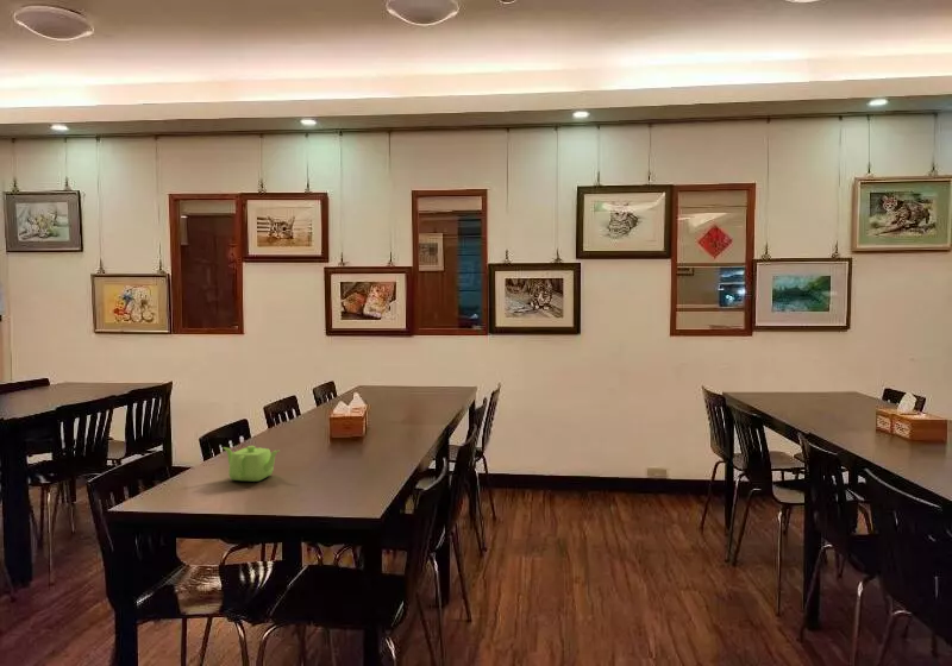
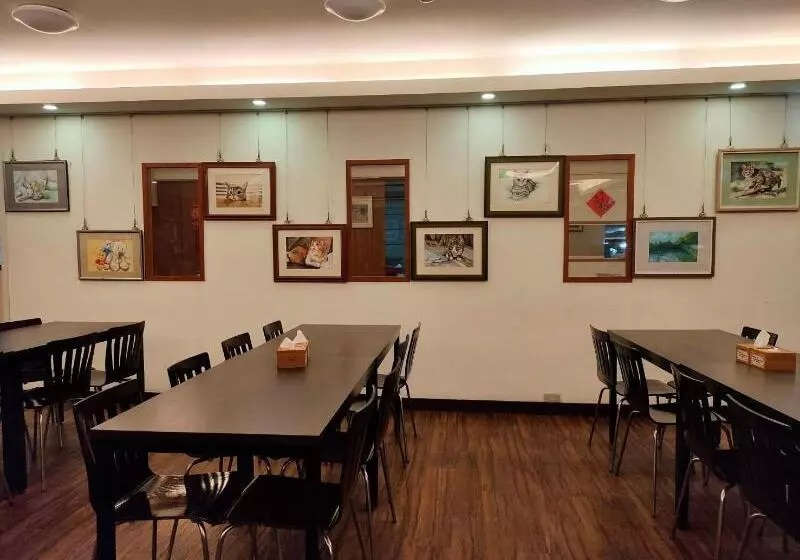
- teapot (251, 461)
